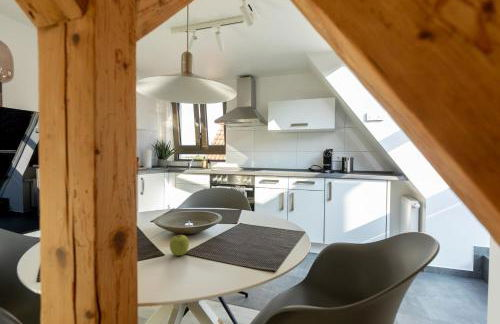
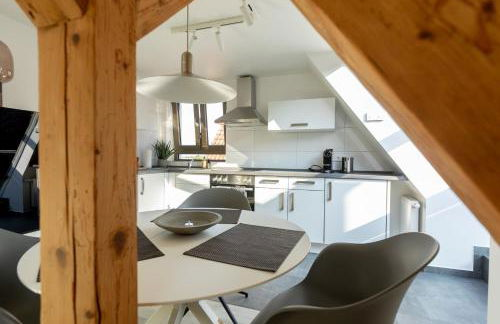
- fruit (179, 244)
